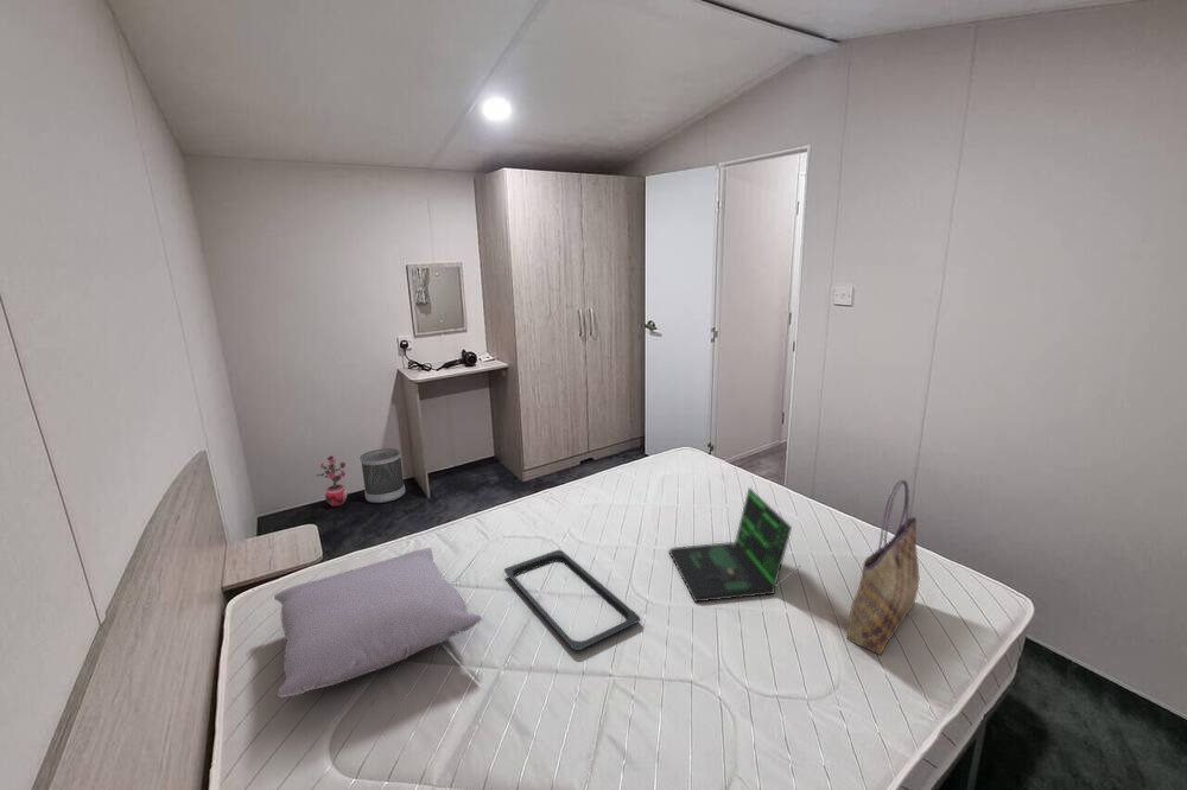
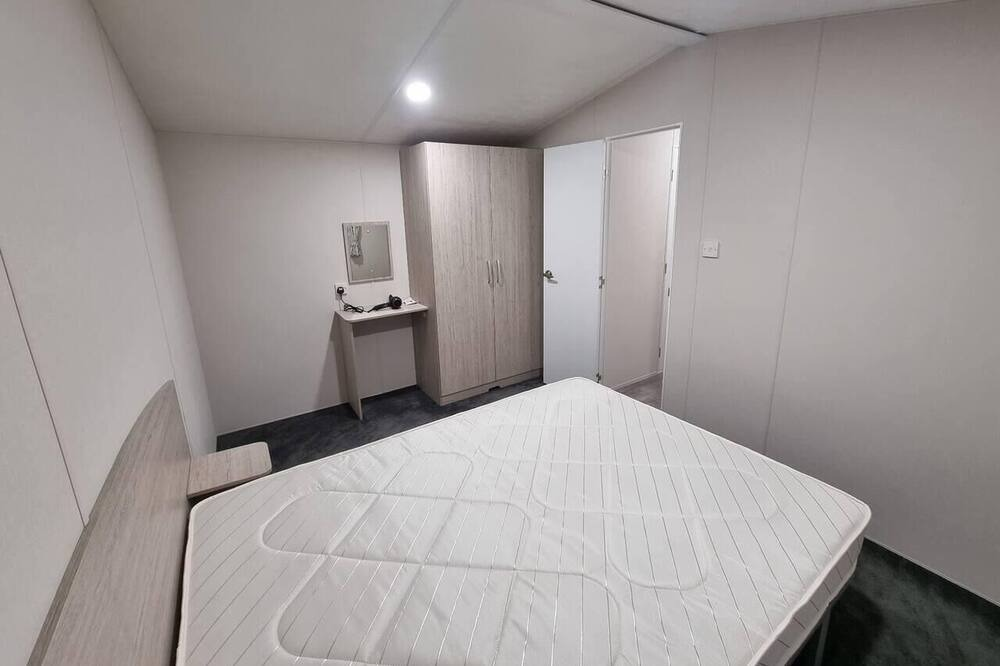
- serving tray (582, 579)
- wastebasket (382, 474)
- laptop (729, 546)
- tote bag (889, 553)
- pillow (373, 607)
- potted plant (332, 480)
